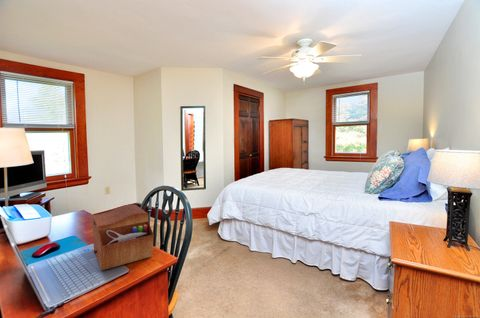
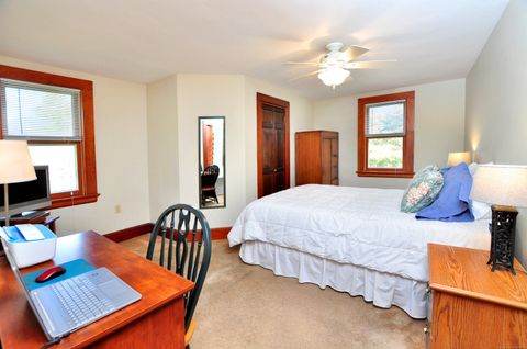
- sewing box (120, 233)
